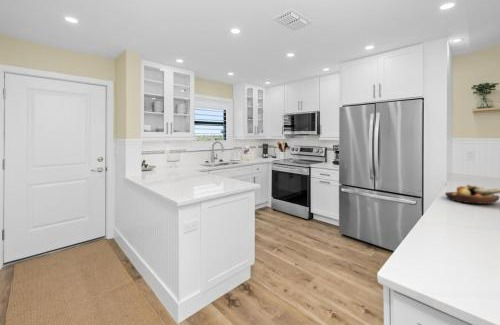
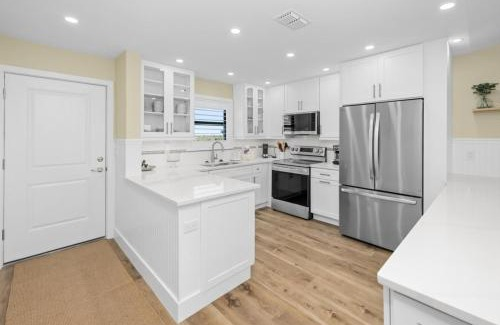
- fruit bowl (471, 192)
